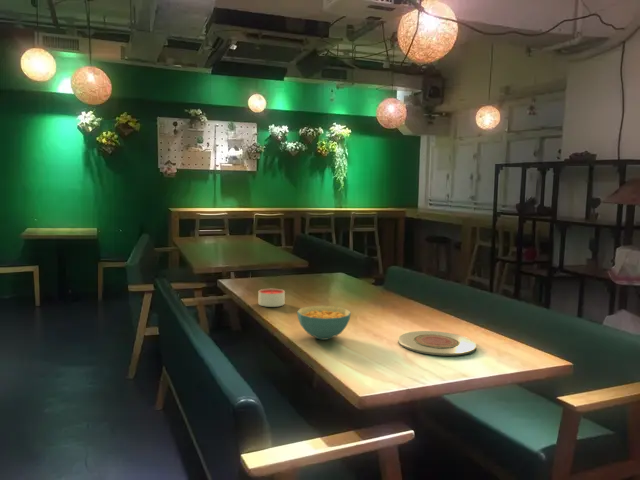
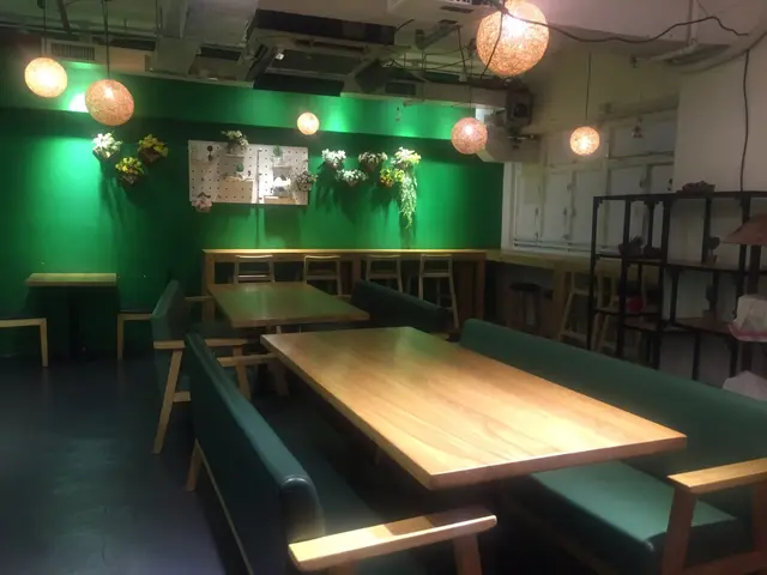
- cereal bowl (323, 324)
- plate (436, 341)
- candle (271, 297)
